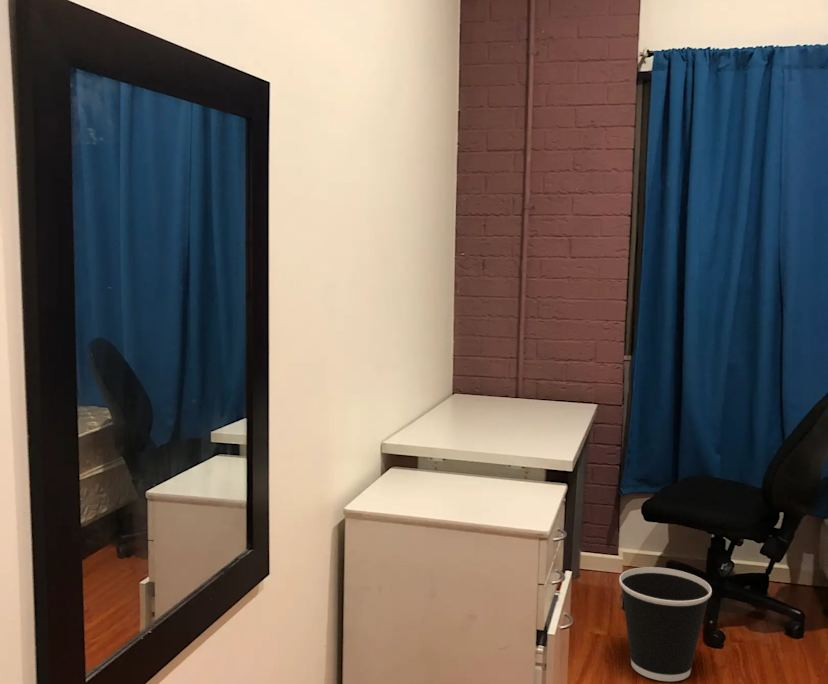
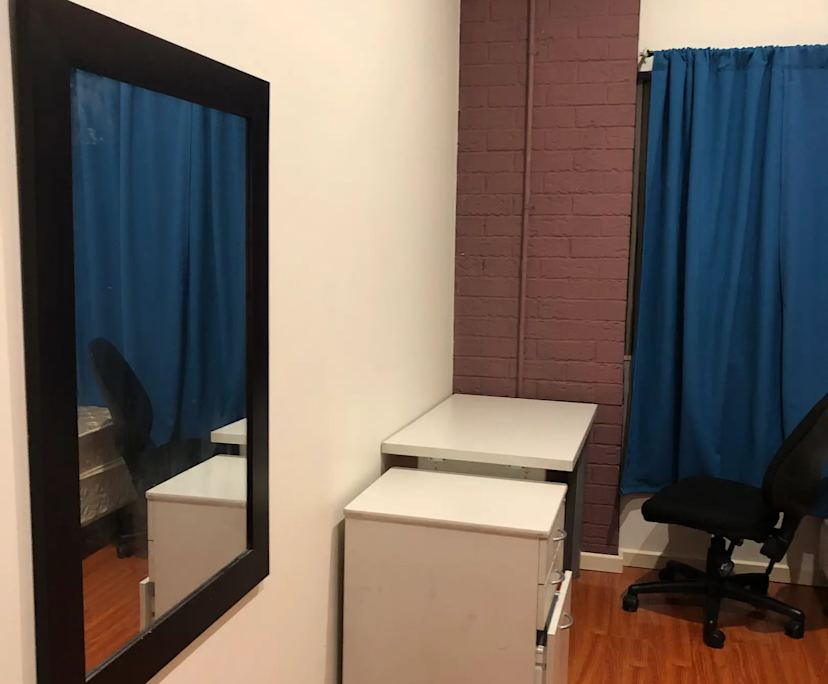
- wastebasket (662, 625)
